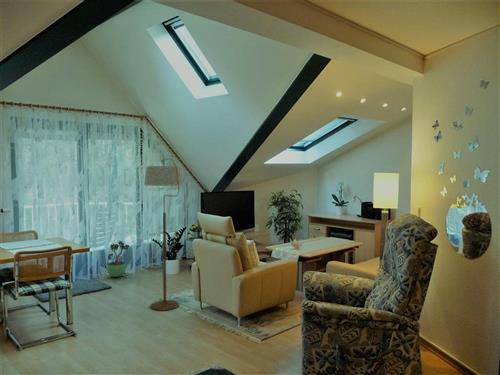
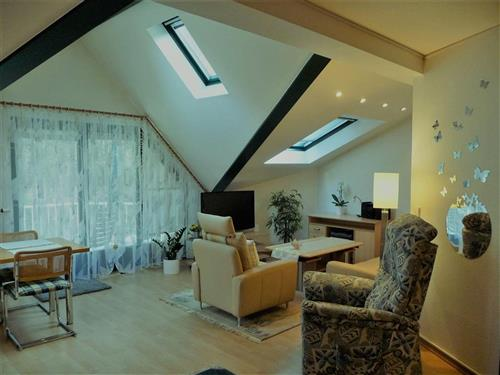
- potted plant (117, 258)
- floor lamp (165, 232)
